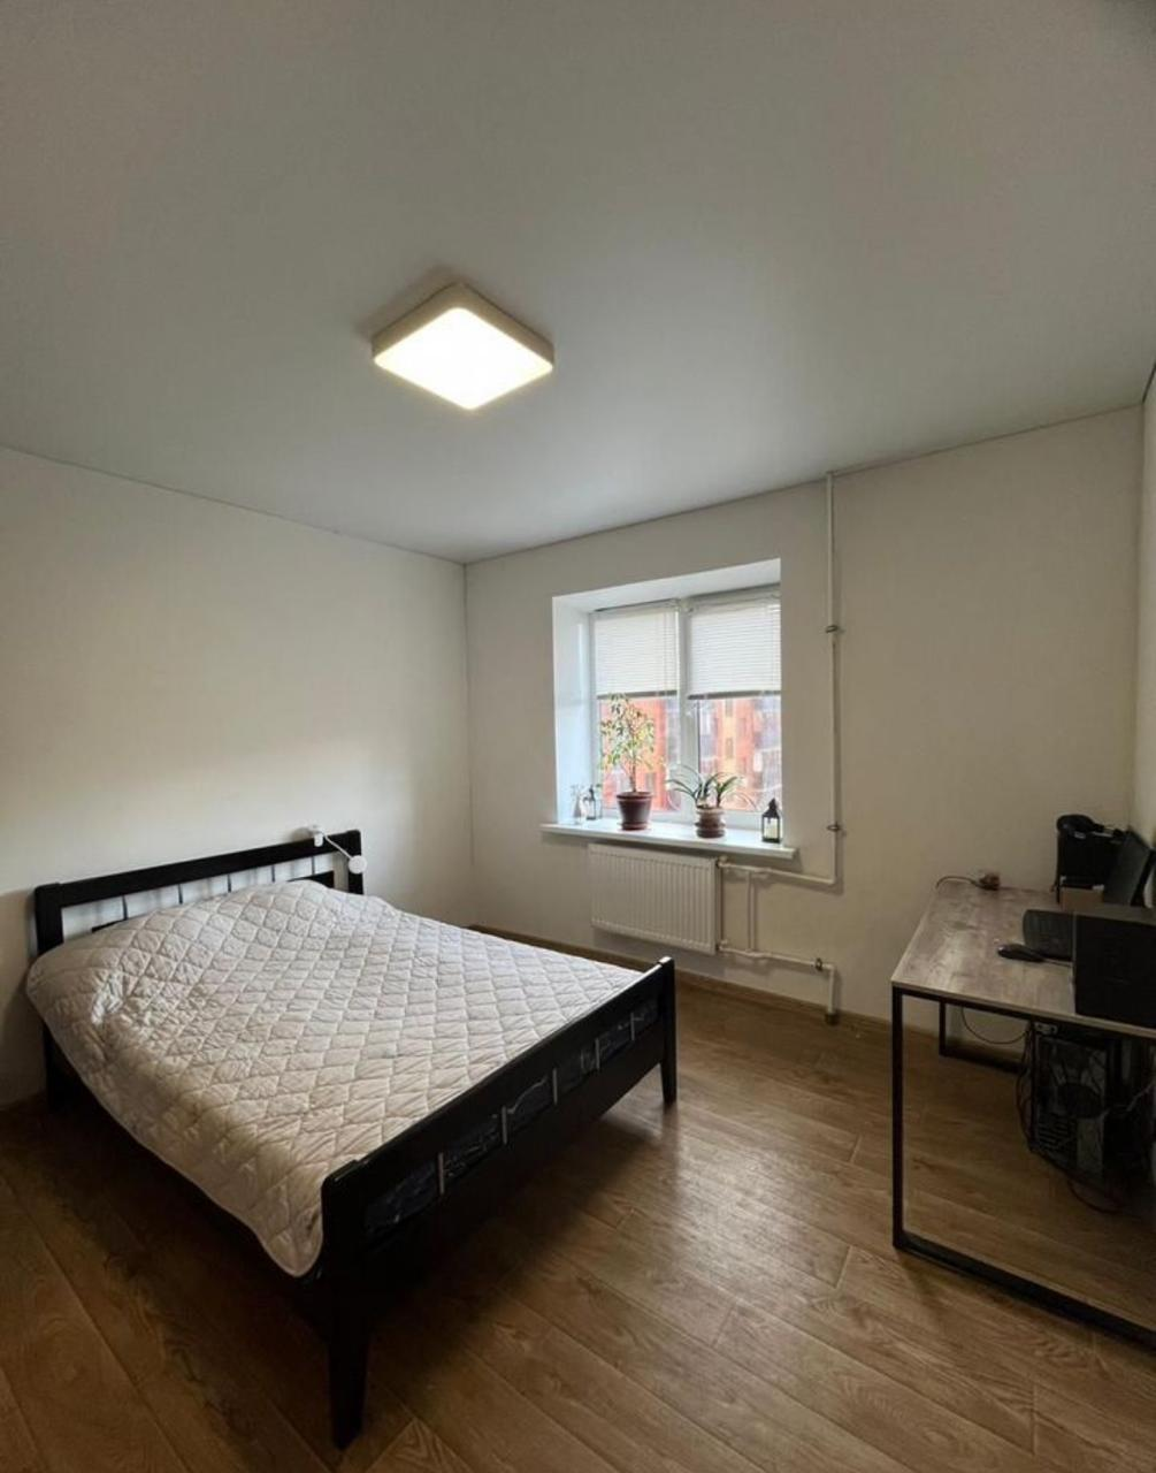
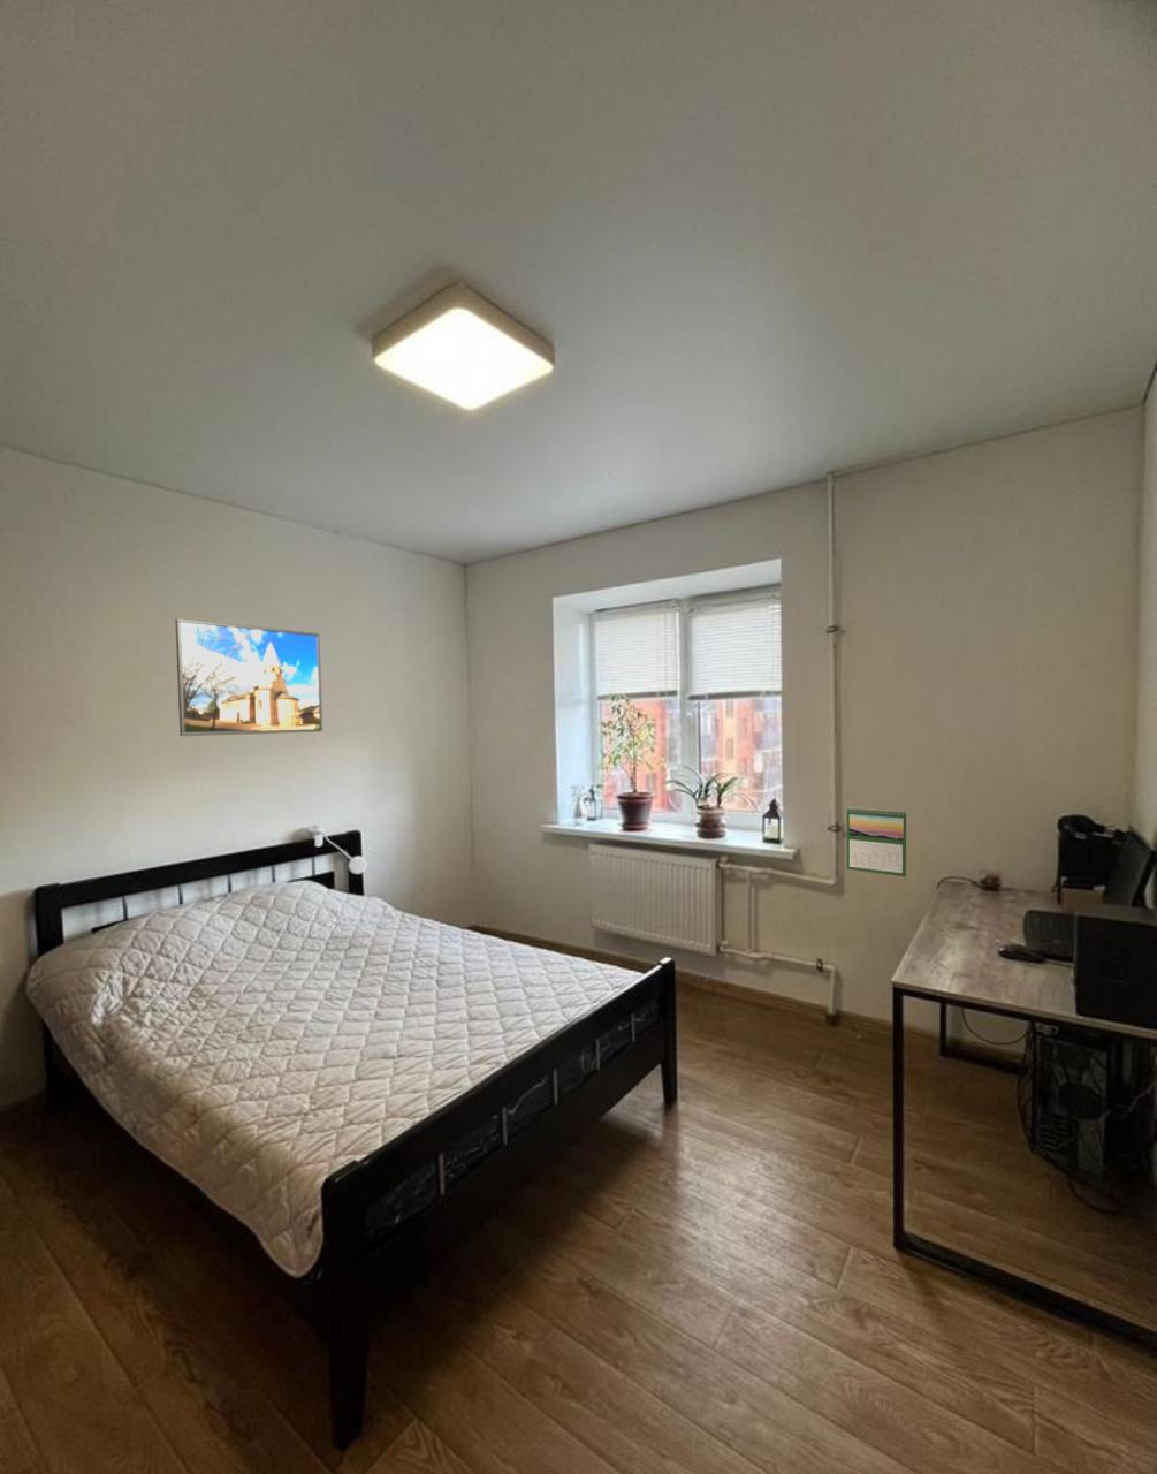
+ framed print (256, 680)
+ calendar (875, 840)
